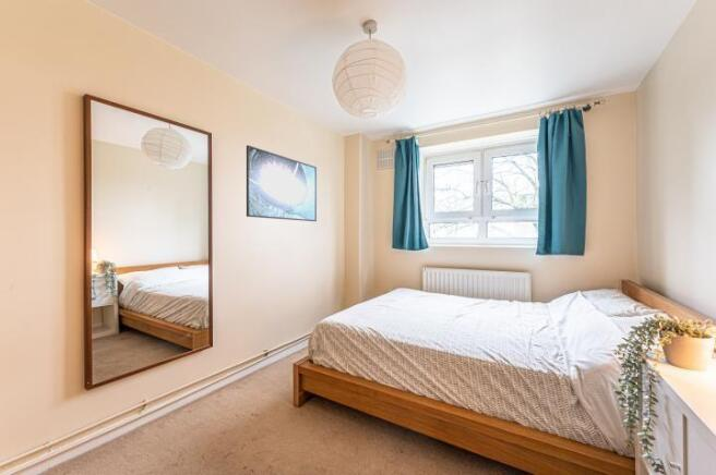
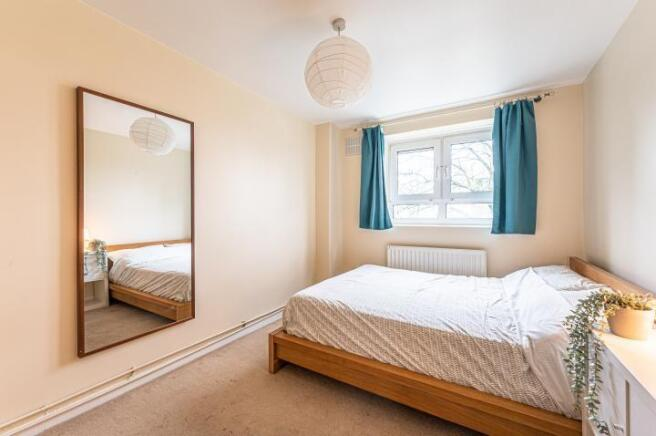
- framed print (286, 188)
